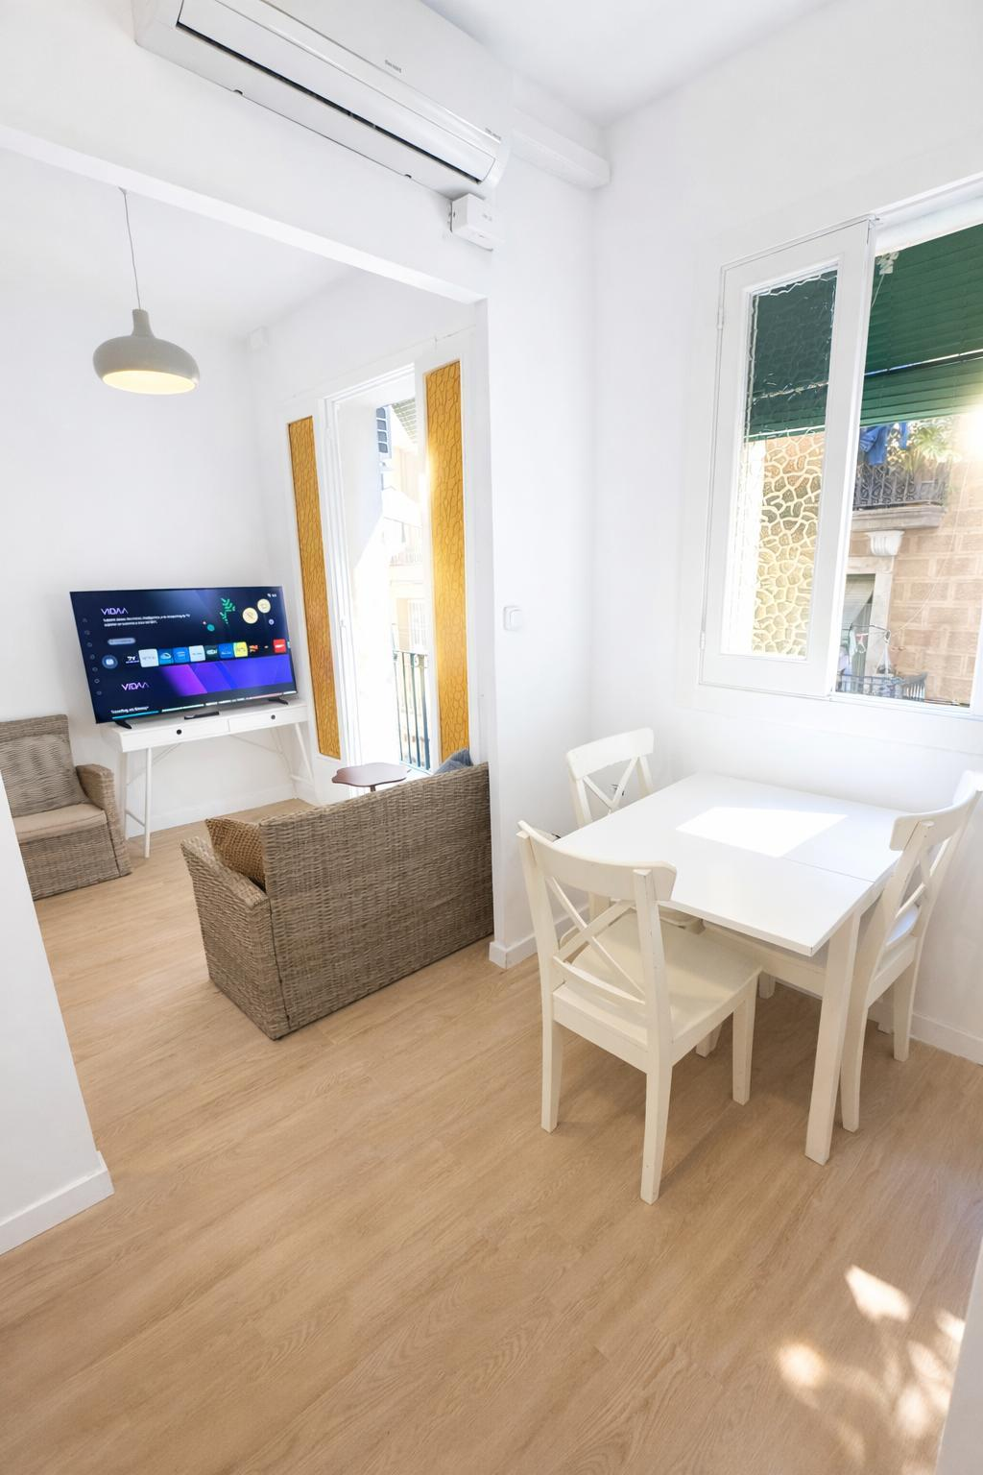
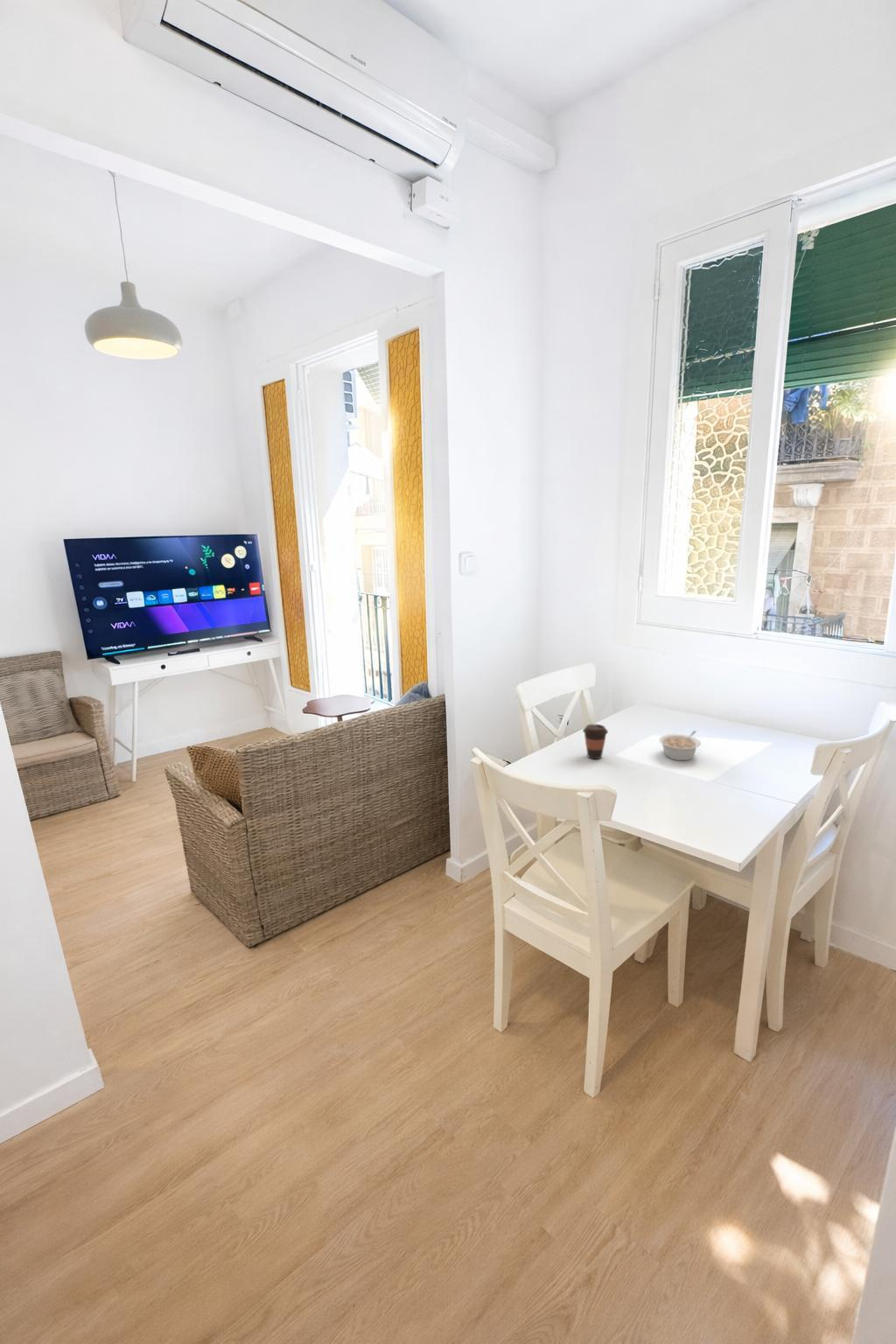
+ coffee cup (595, 741)
+ legume (679, 746)
